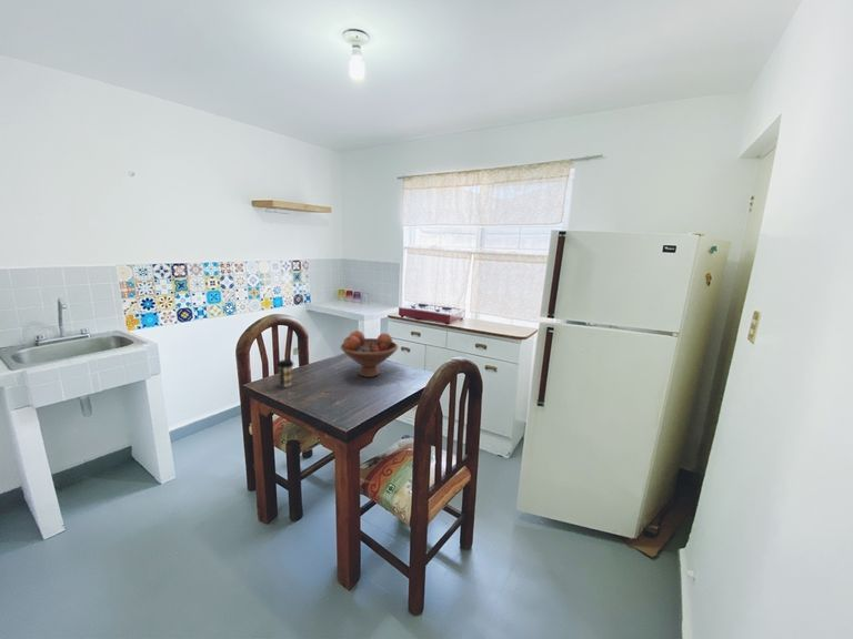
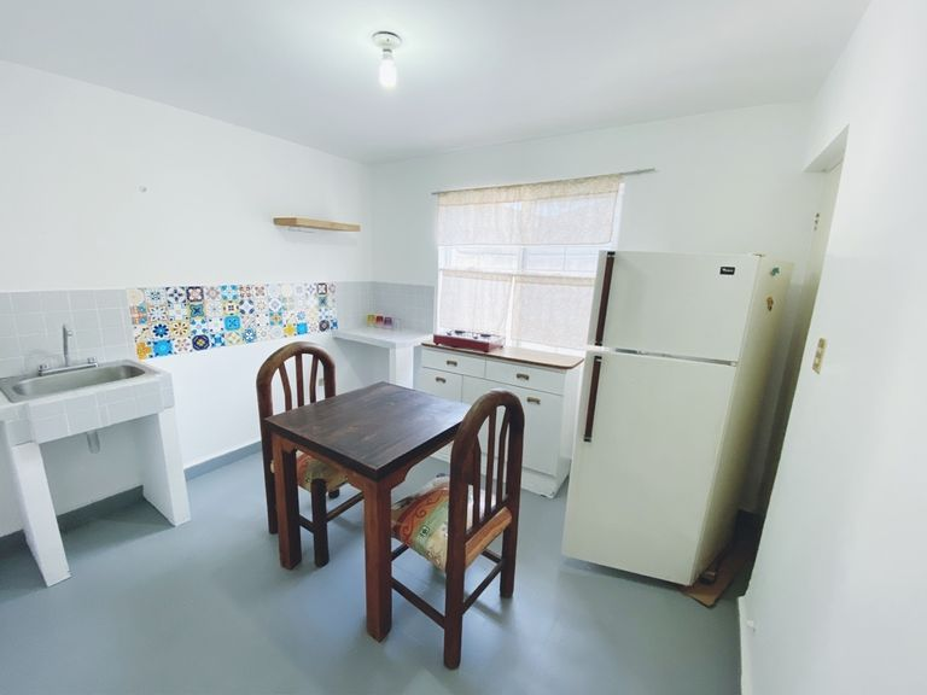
- fruit bowl (369, 354)
- coffee cup (285, 373)
